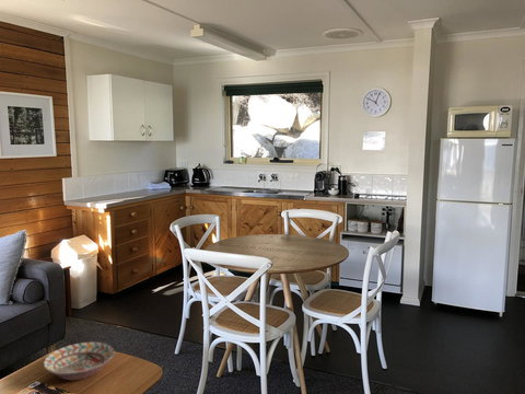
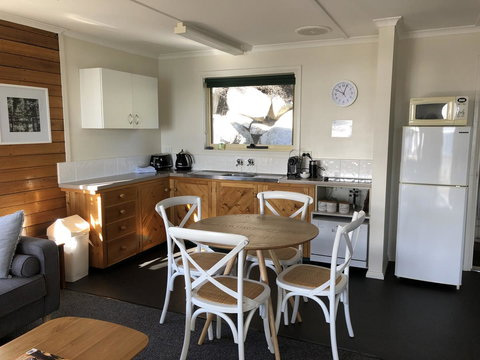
- decorative bowl (80, 363)
